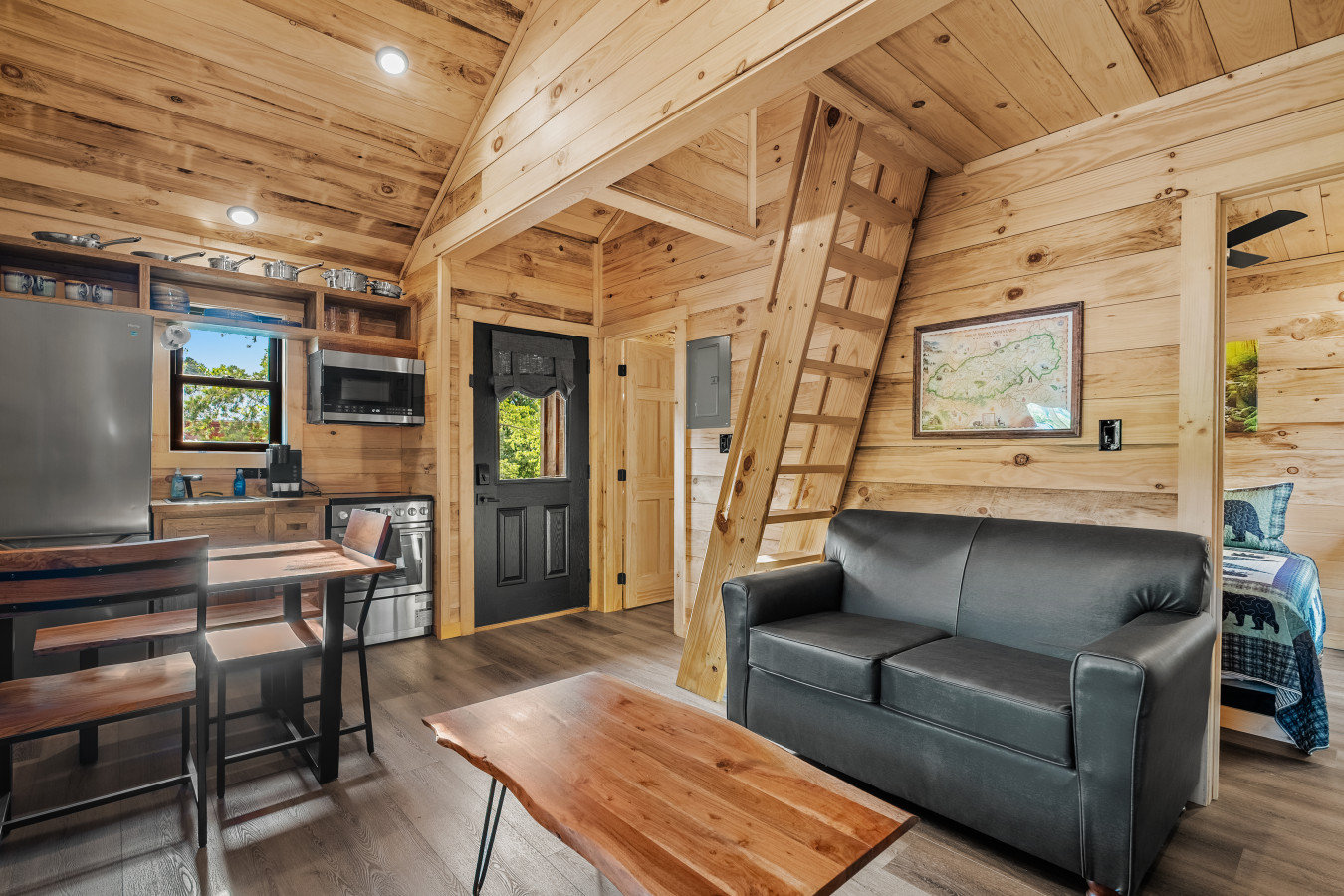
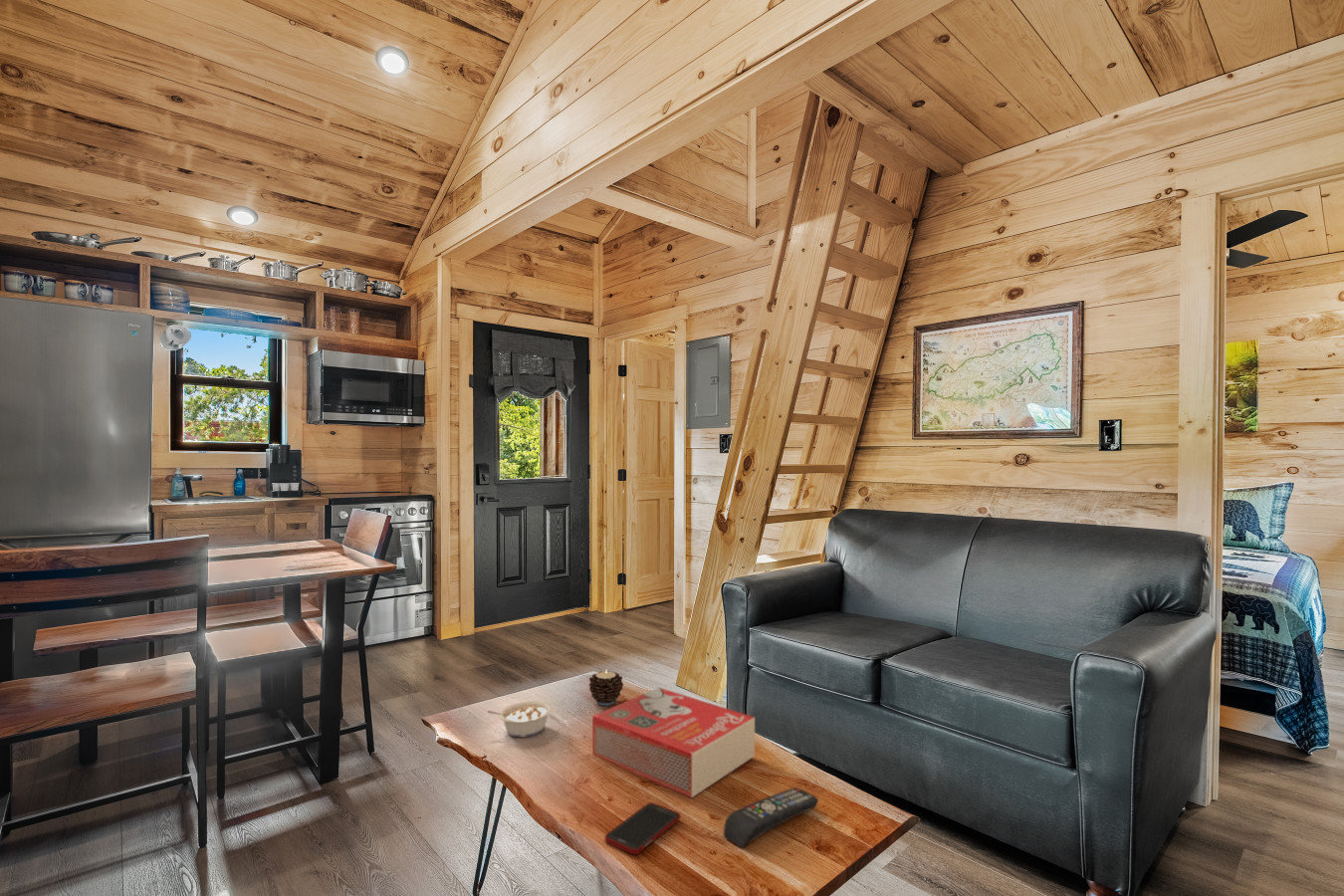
+ cell phone (643, 827)
+ candle (605, 685)
+ remote control (772, 812)
+ legume (524, 719)
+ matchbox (673, 736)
